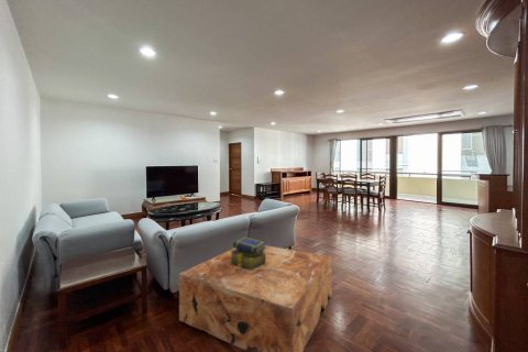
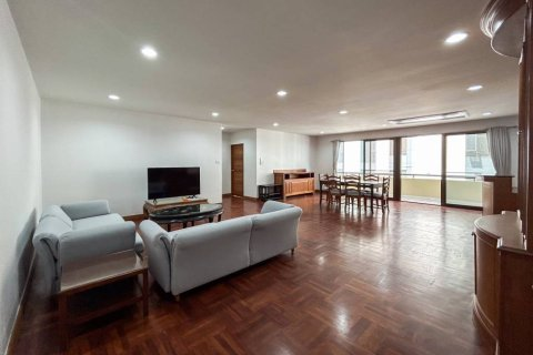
- stack of books (249, 251)
- coffee table (262, 285)
